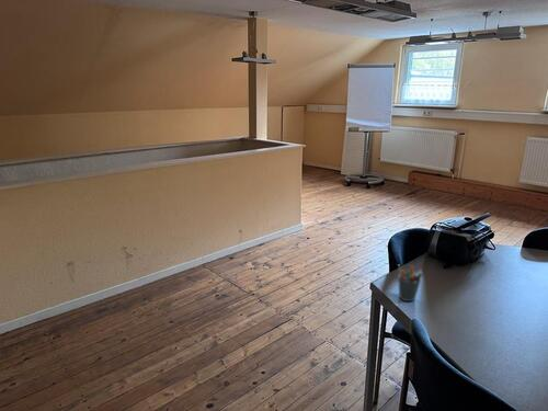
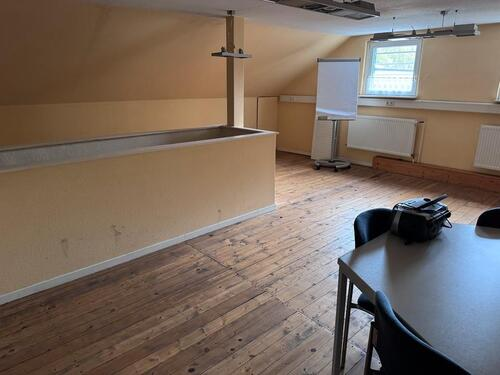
- pen holder (409, 282)
